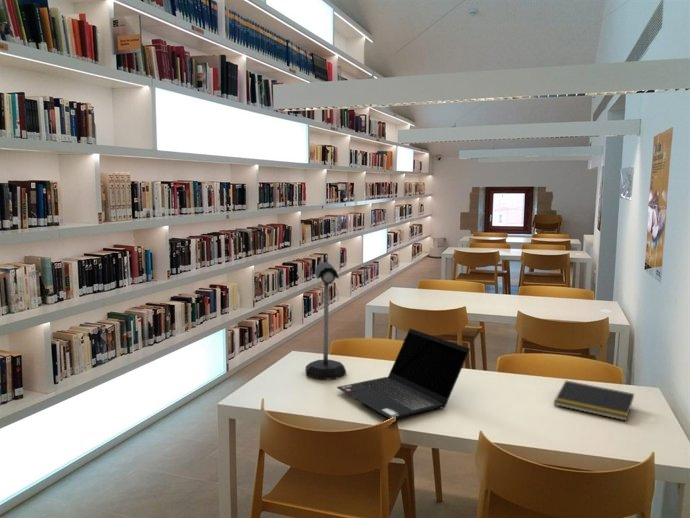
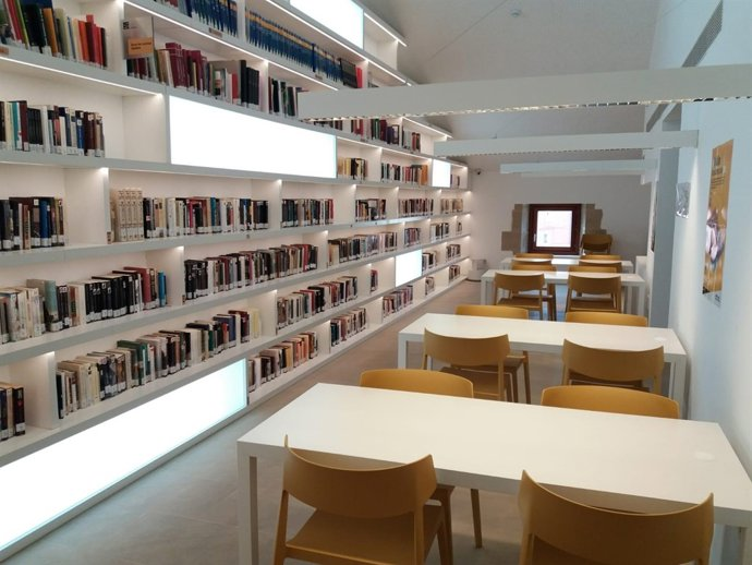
- laptop computer (401, 370)
- mailbox (326, 319)
- notepad (593, 399)
